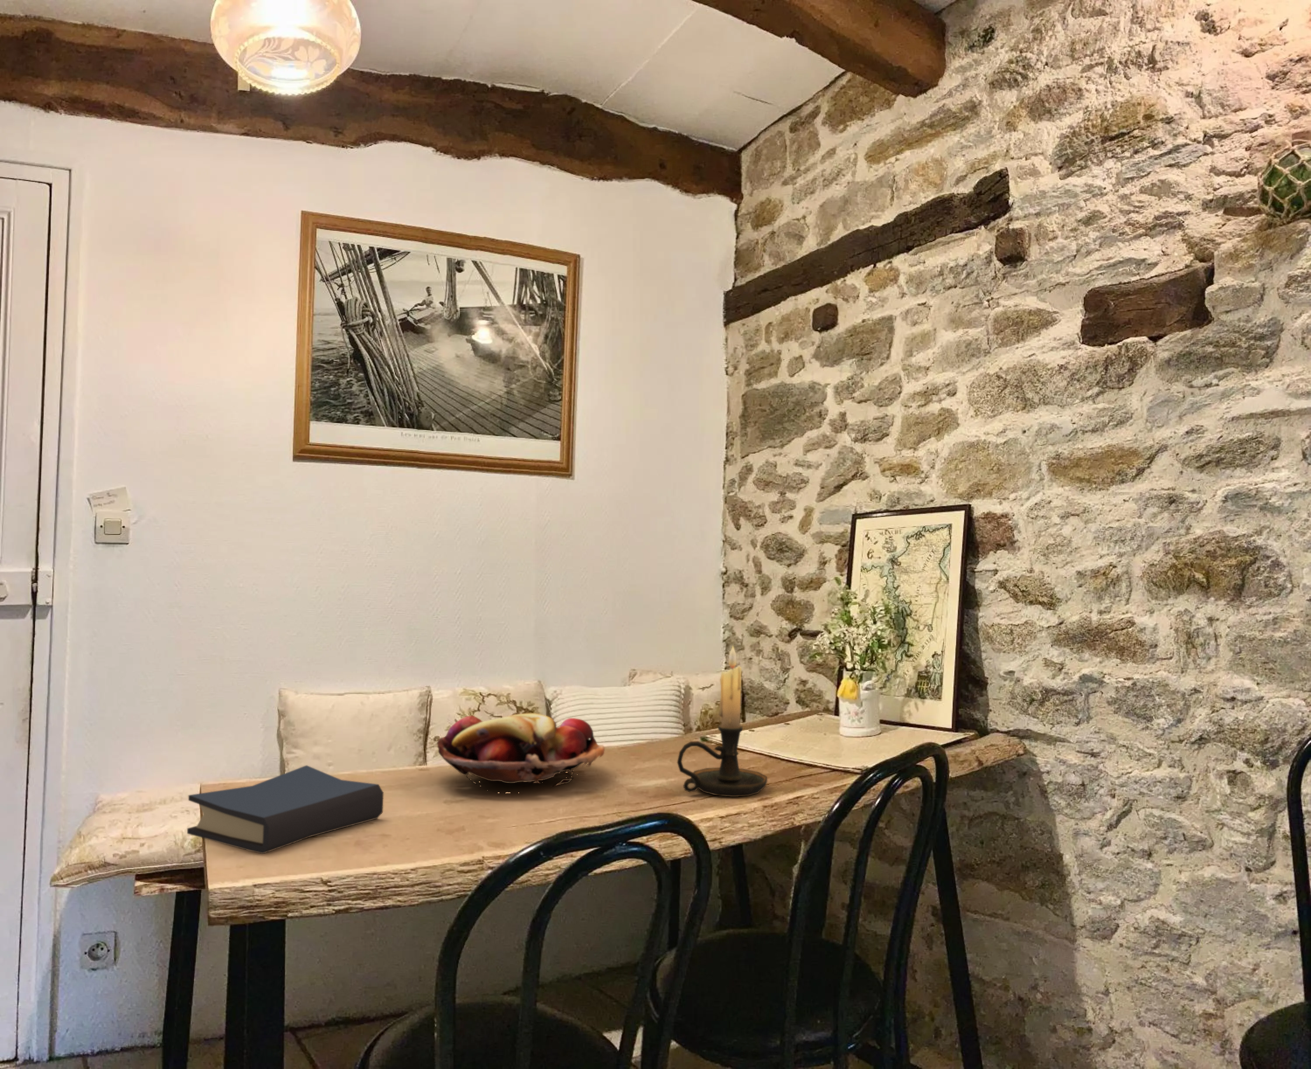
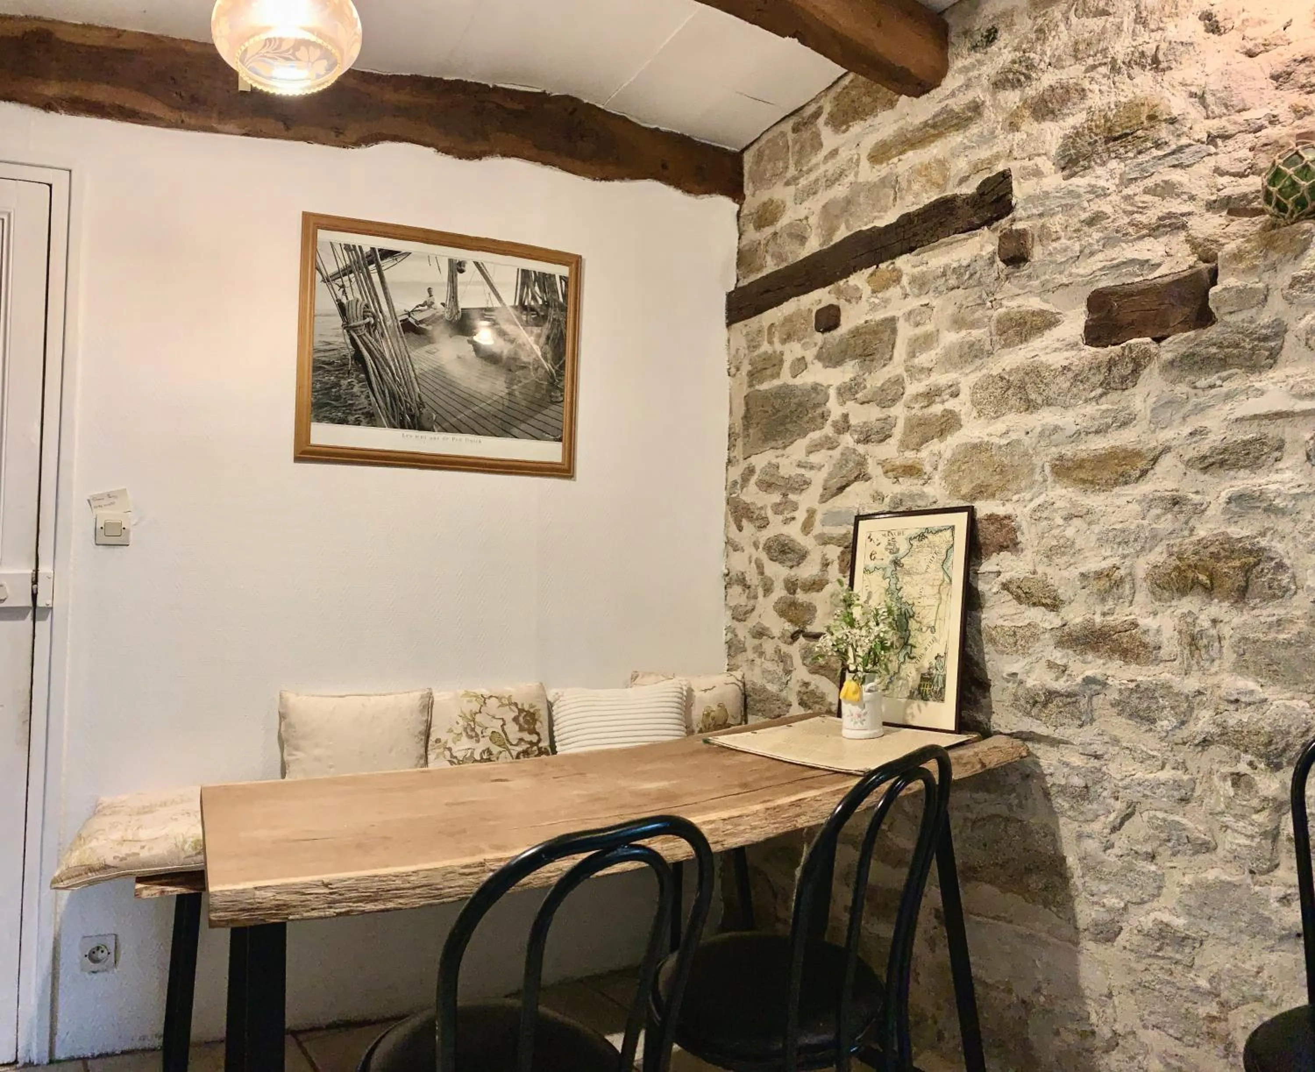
- hardback book (289, 806)
- candle holder (721, 717)
- fruit basket (524, 746)
